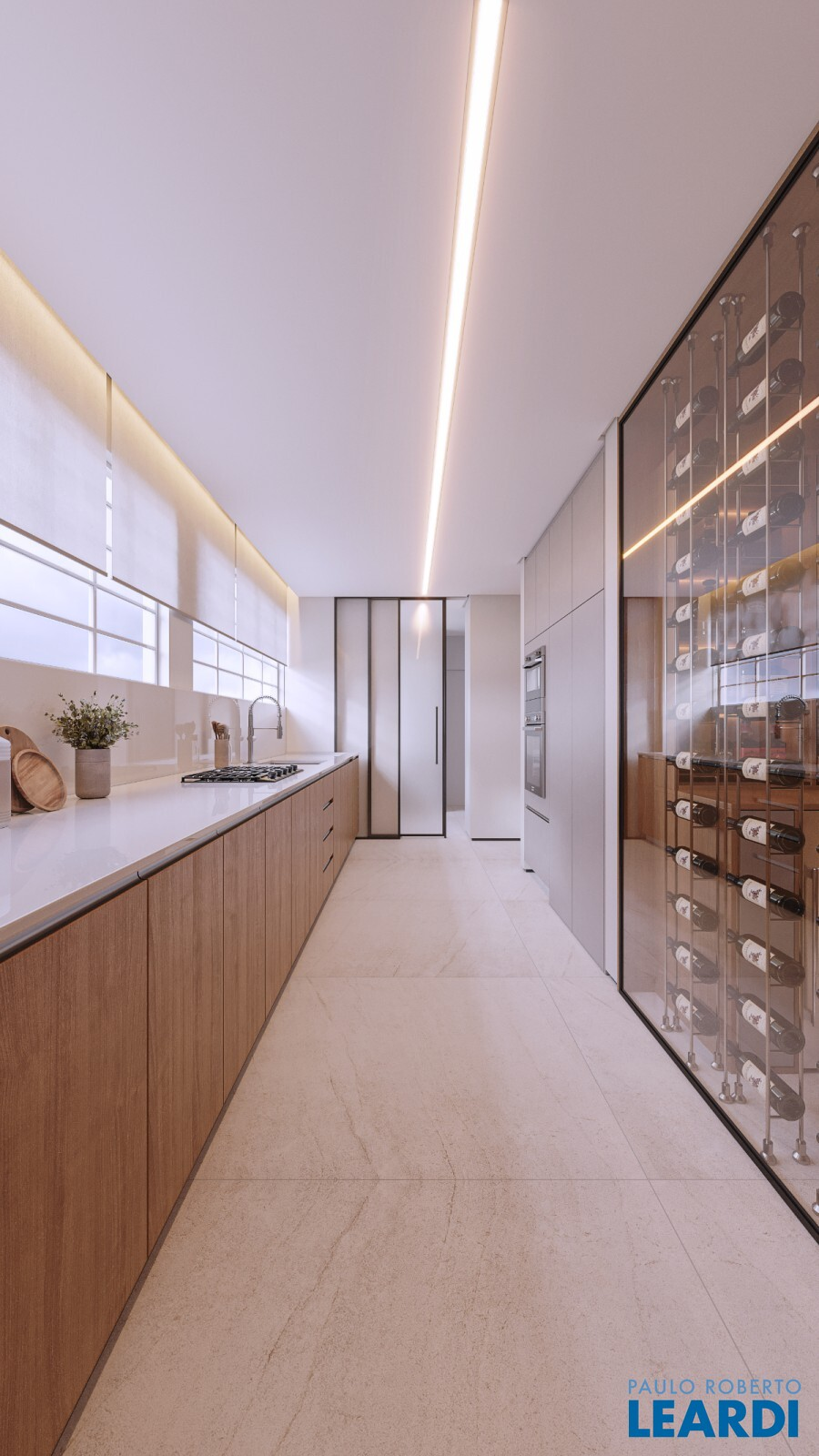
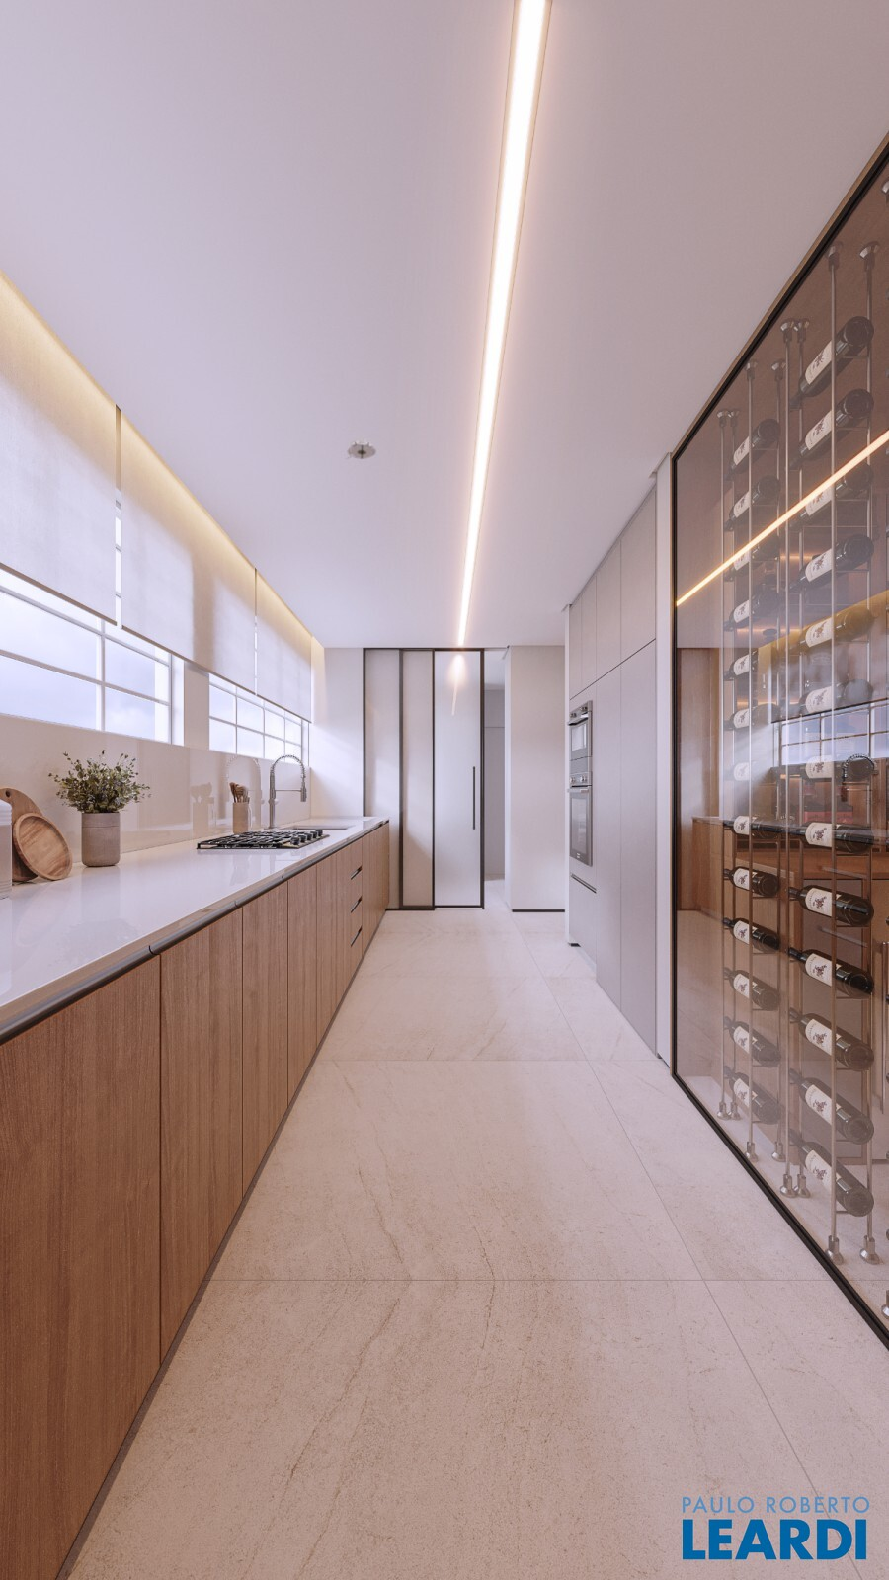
+ smoke detector (360, 449)
